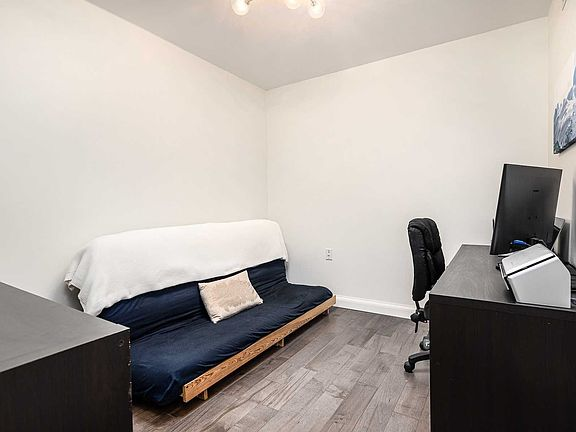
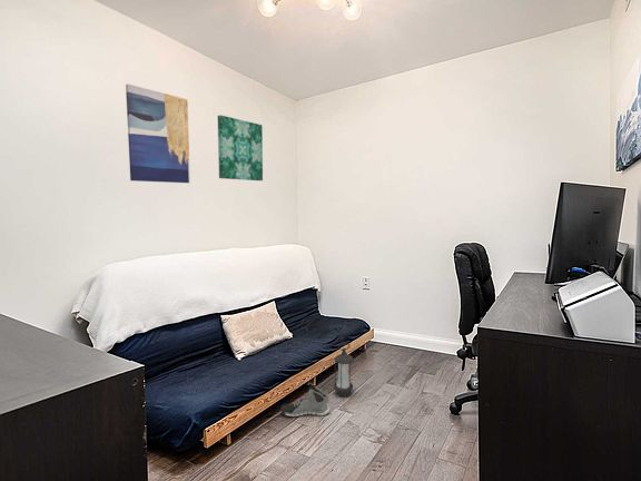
+ wall art (160, 137)
+ lantern (343, 369)
+ wall art (241, 150)
+ sneaker (305, 399)
